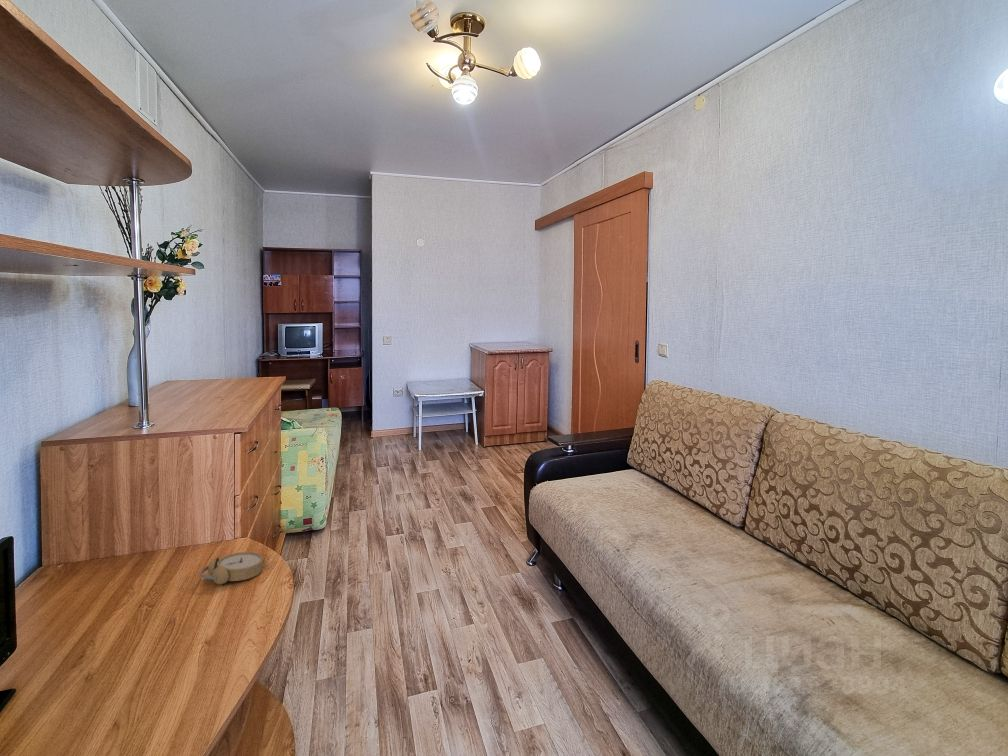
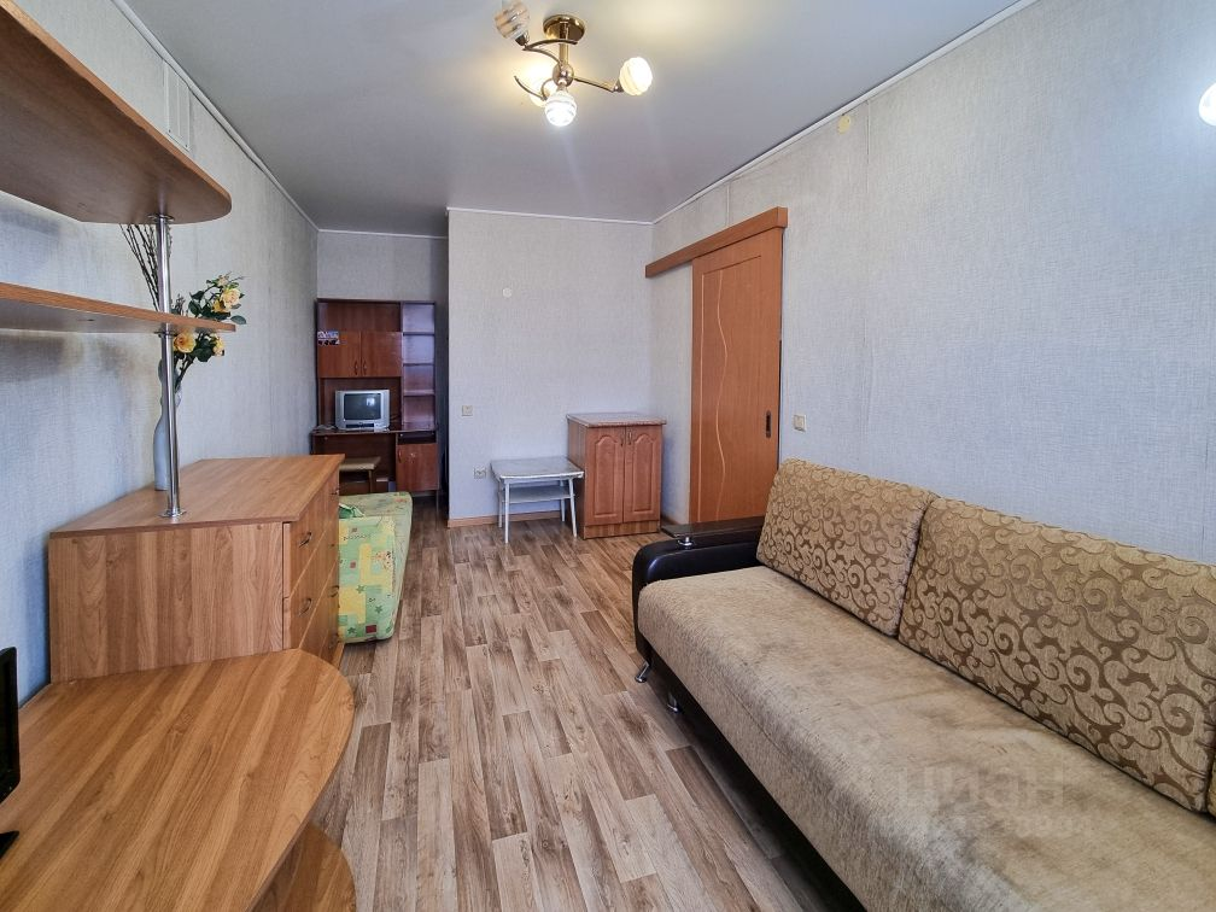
- alarm clock (233, 566)
